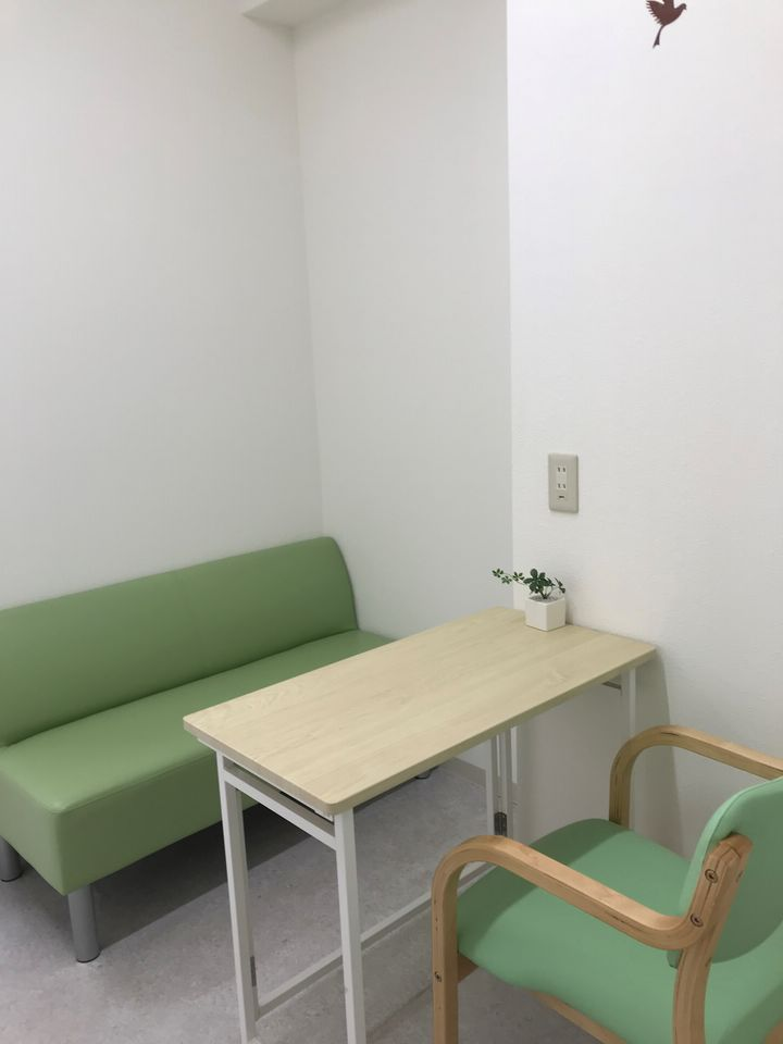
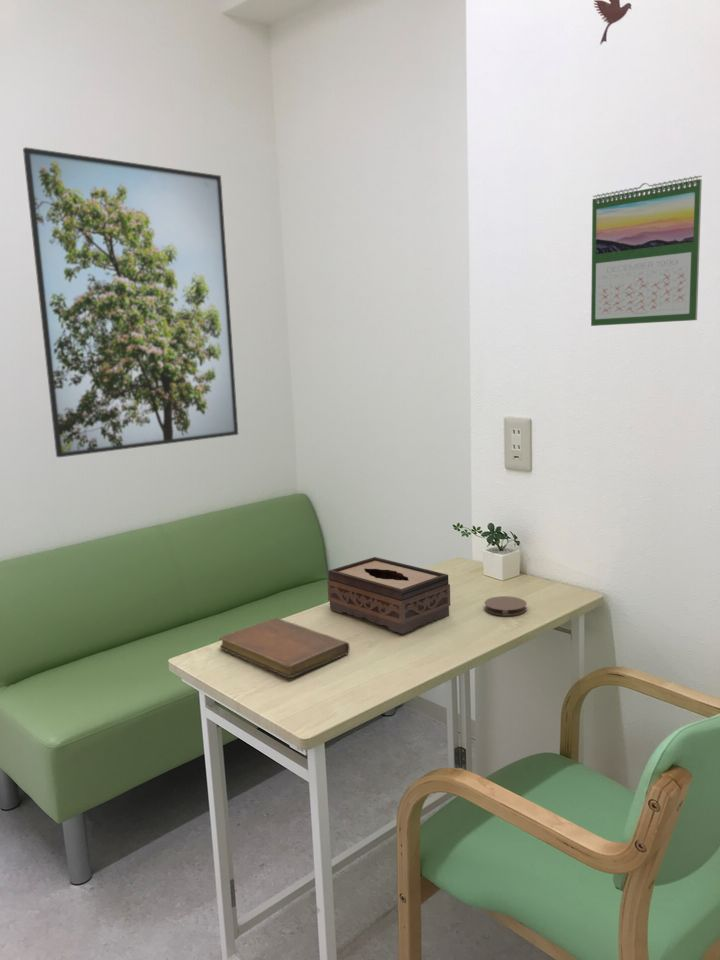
+ calendar (642, 254)
+ notebook (283, 644)
+ tissue box (387, 592)
+ coaster (505, 605)
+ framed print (143, 308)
